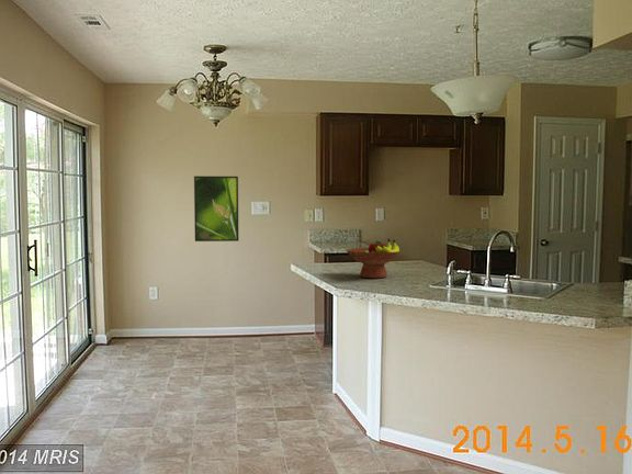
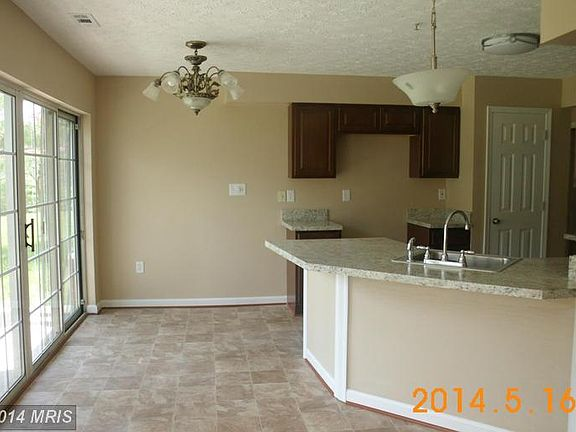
- fruit bowl (373, 258)
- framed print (216, 208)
